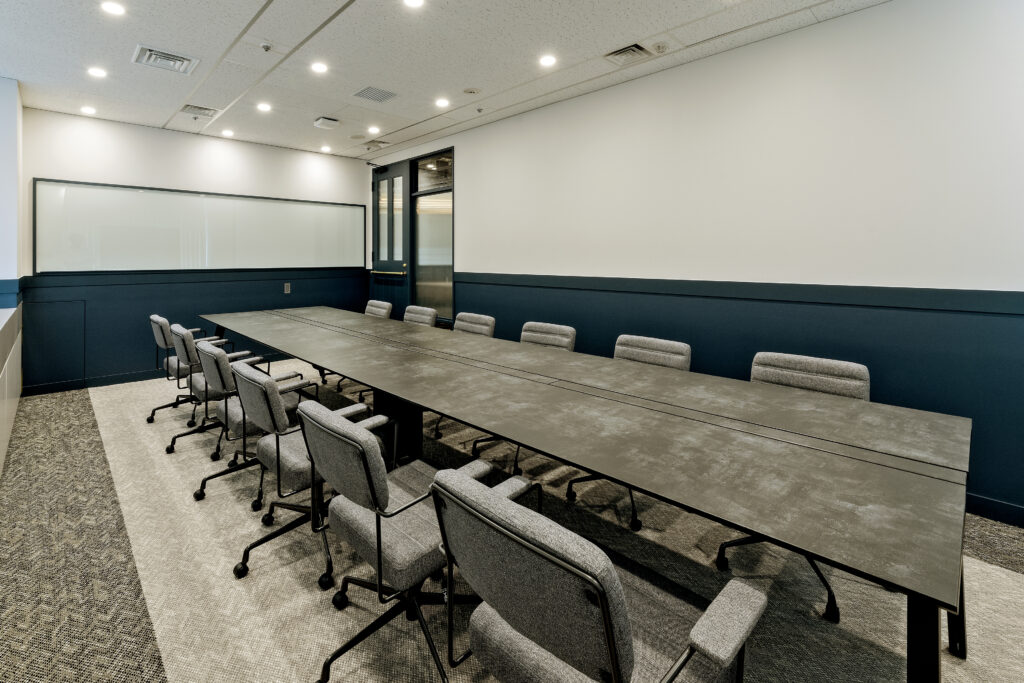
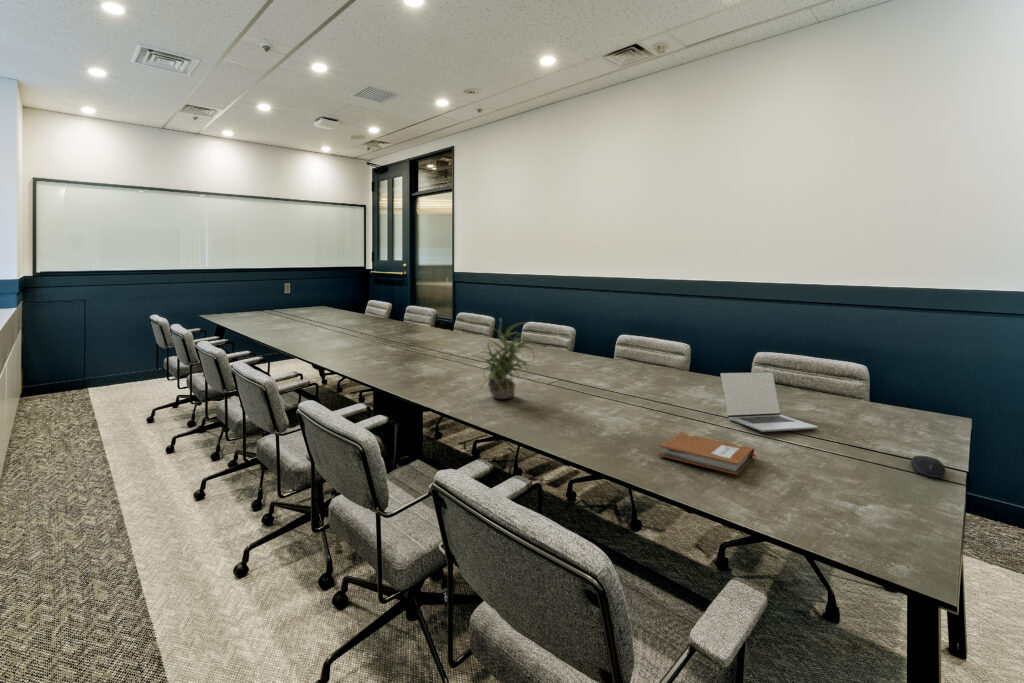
+ potted plant (508, 359)
+ laptop (767, 400)
+ notebook (708, 451)
+ computer mouse (928, 465)
